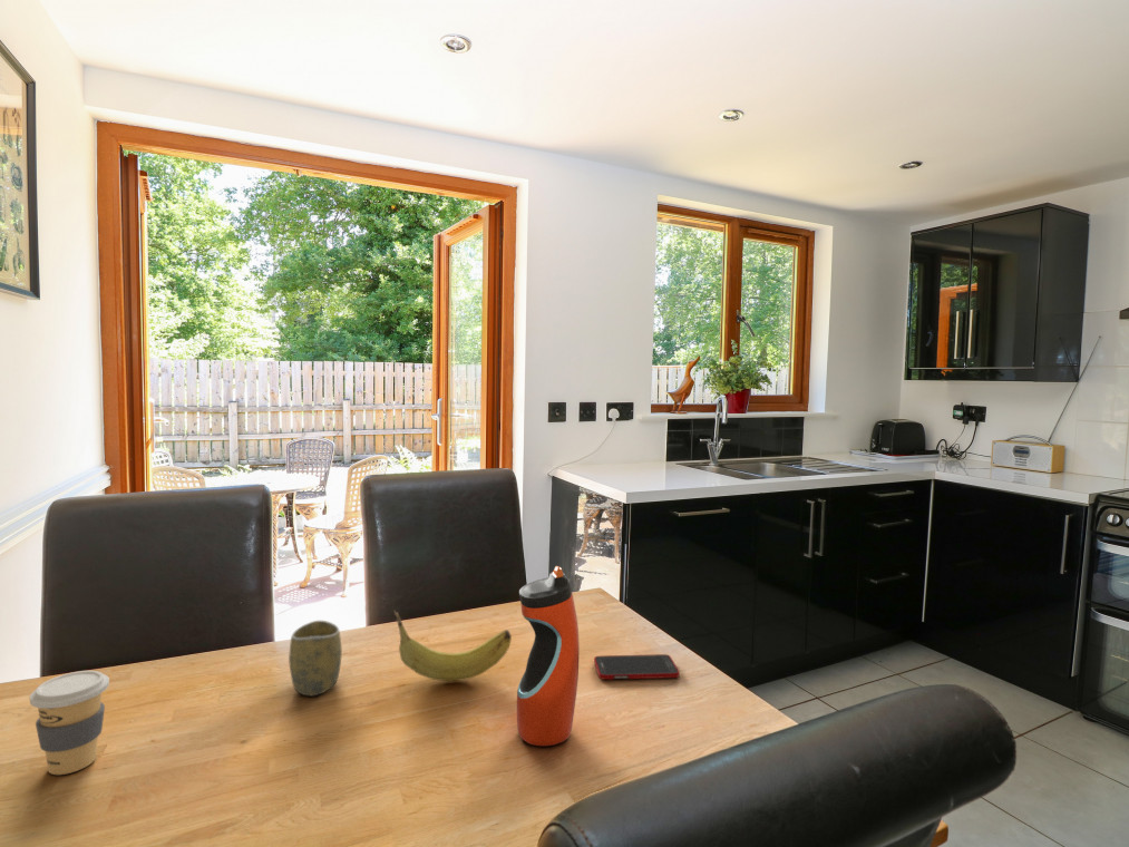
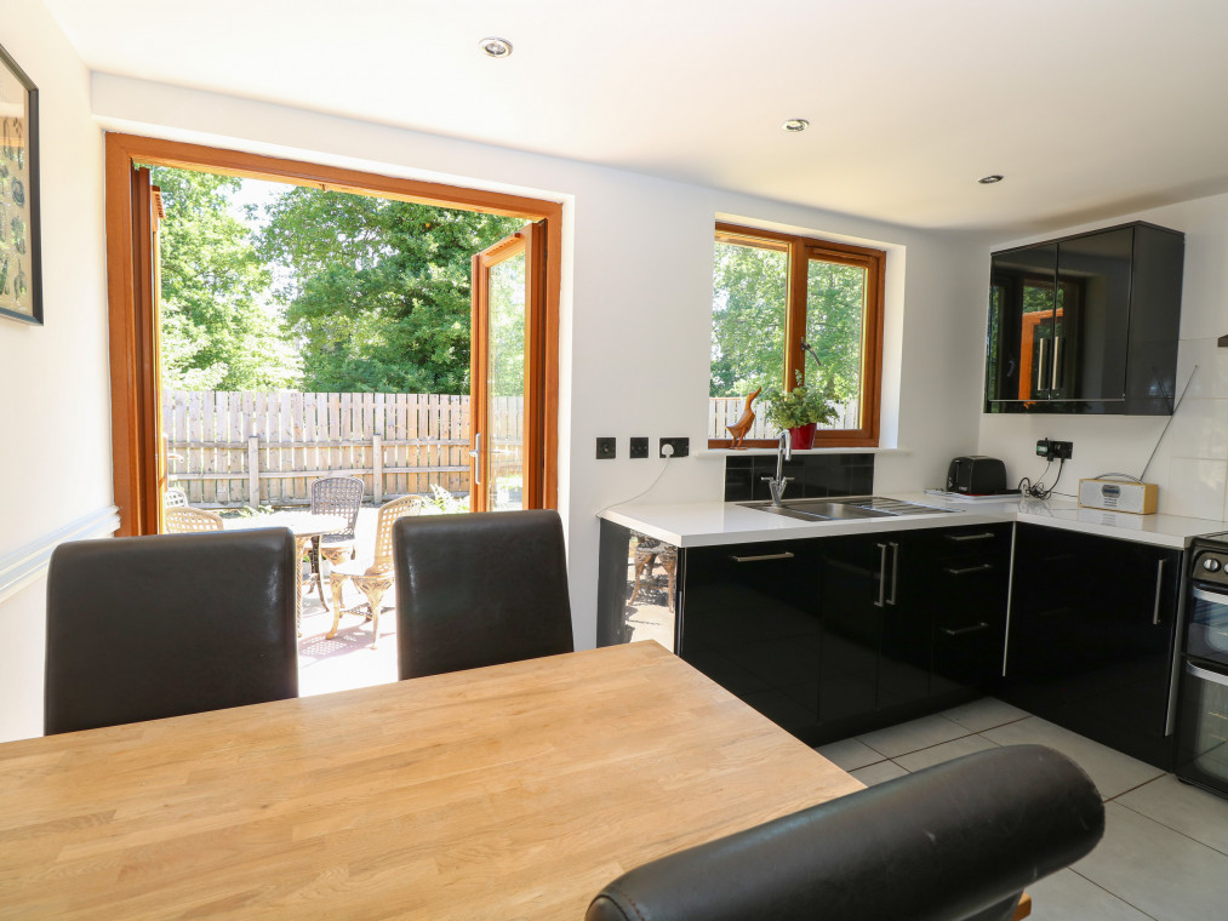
- cell phone (635, 666)
- fruit (452, 653)
- cup (315, 656)
- coffee cup (71, 722)
- water bottle (547, 651)
